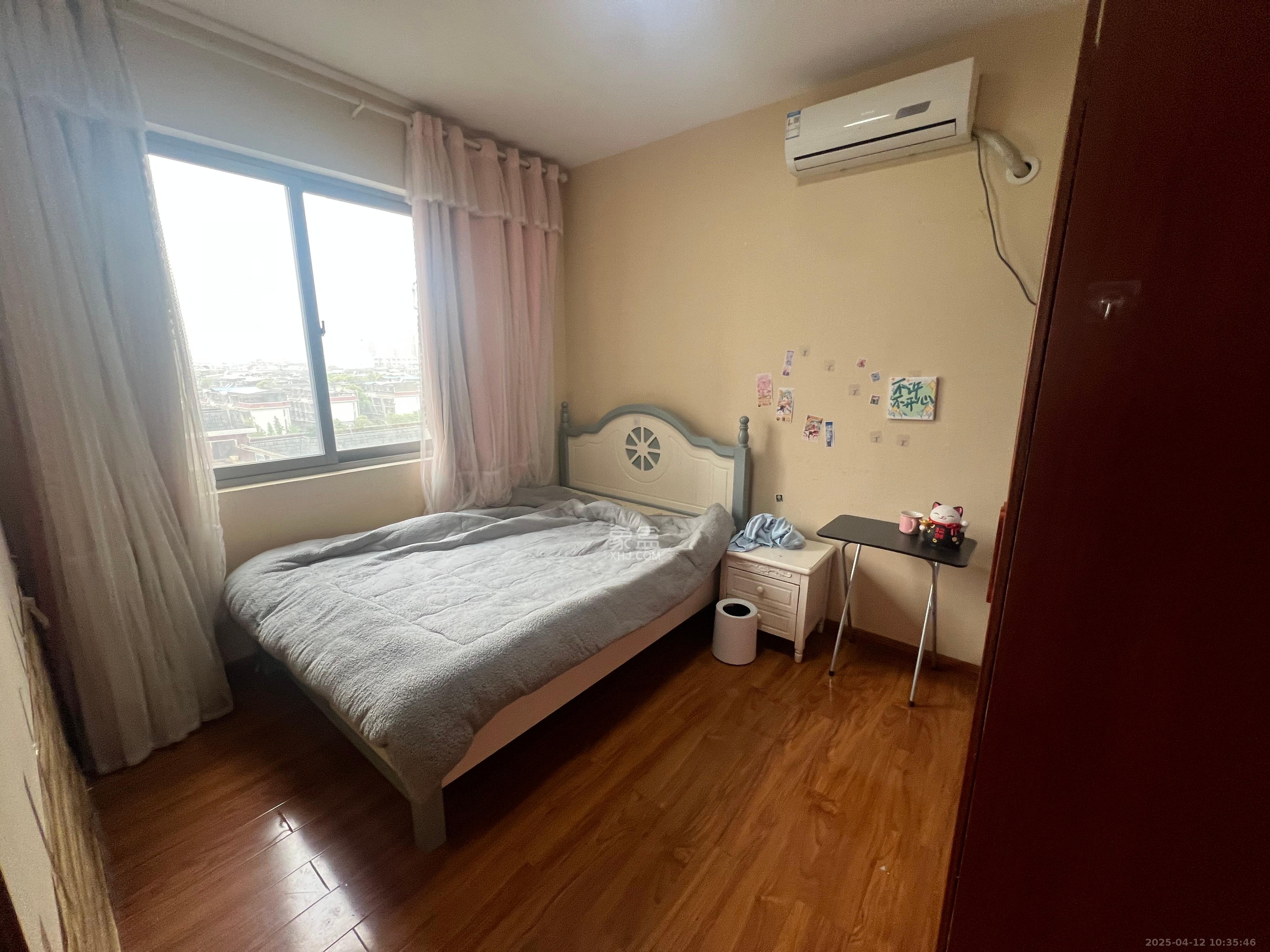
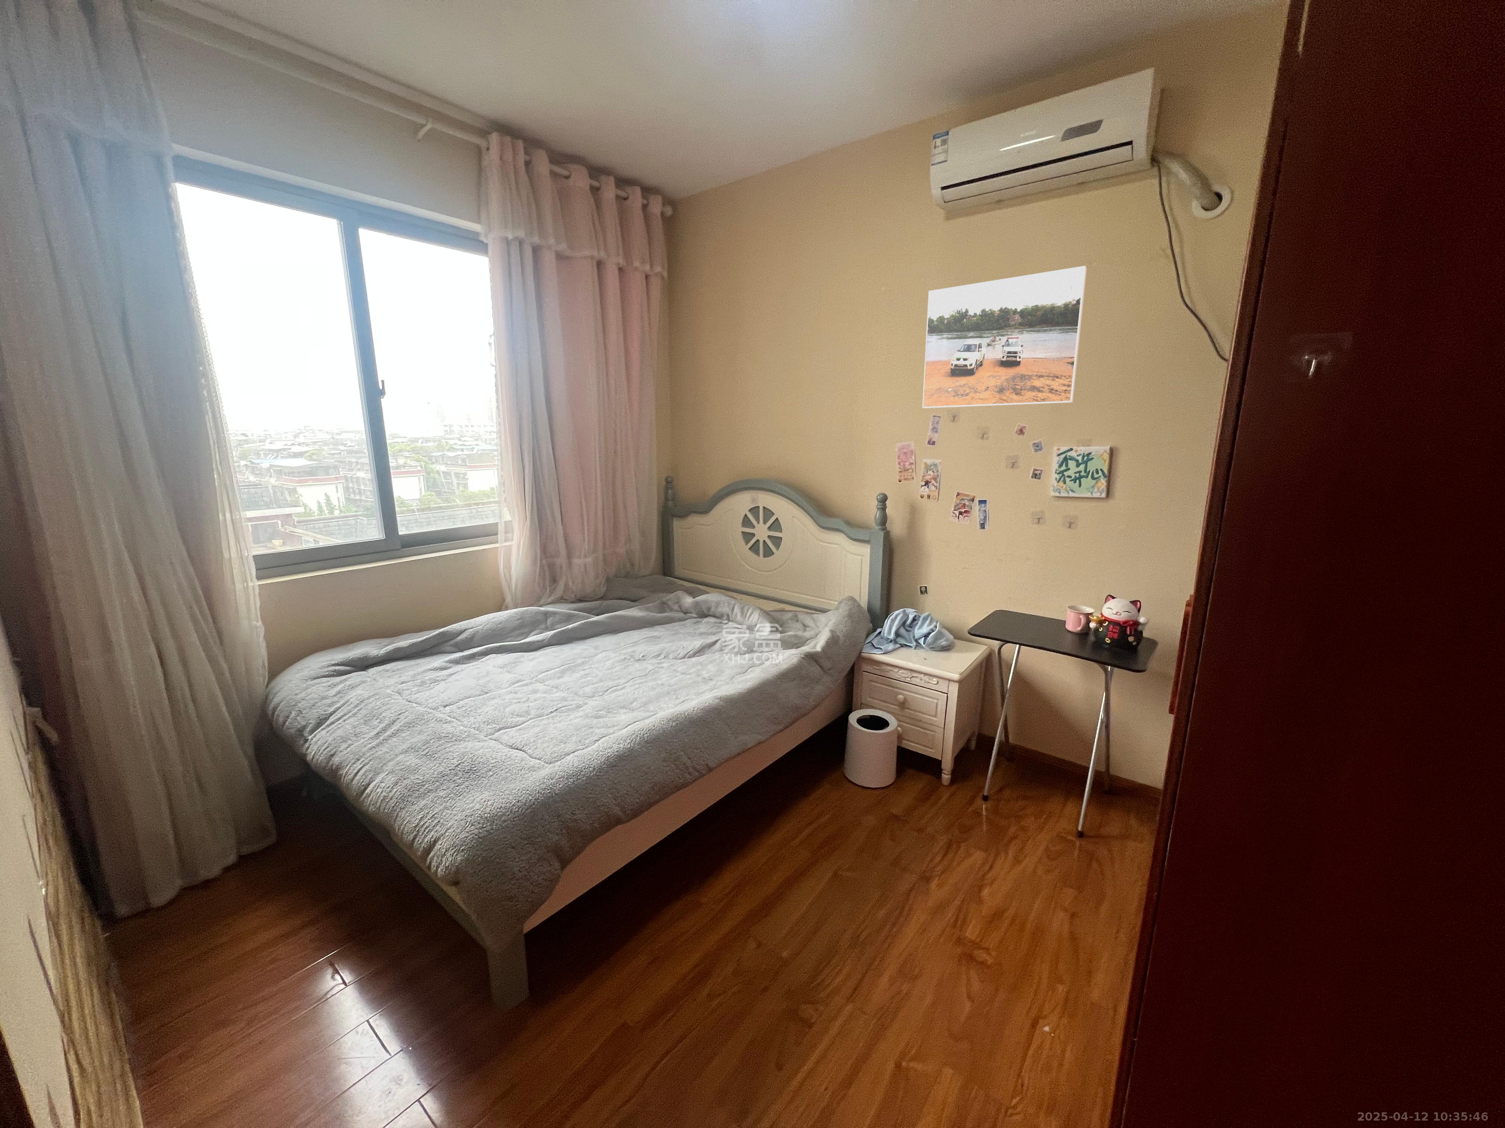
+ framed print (997, 344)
